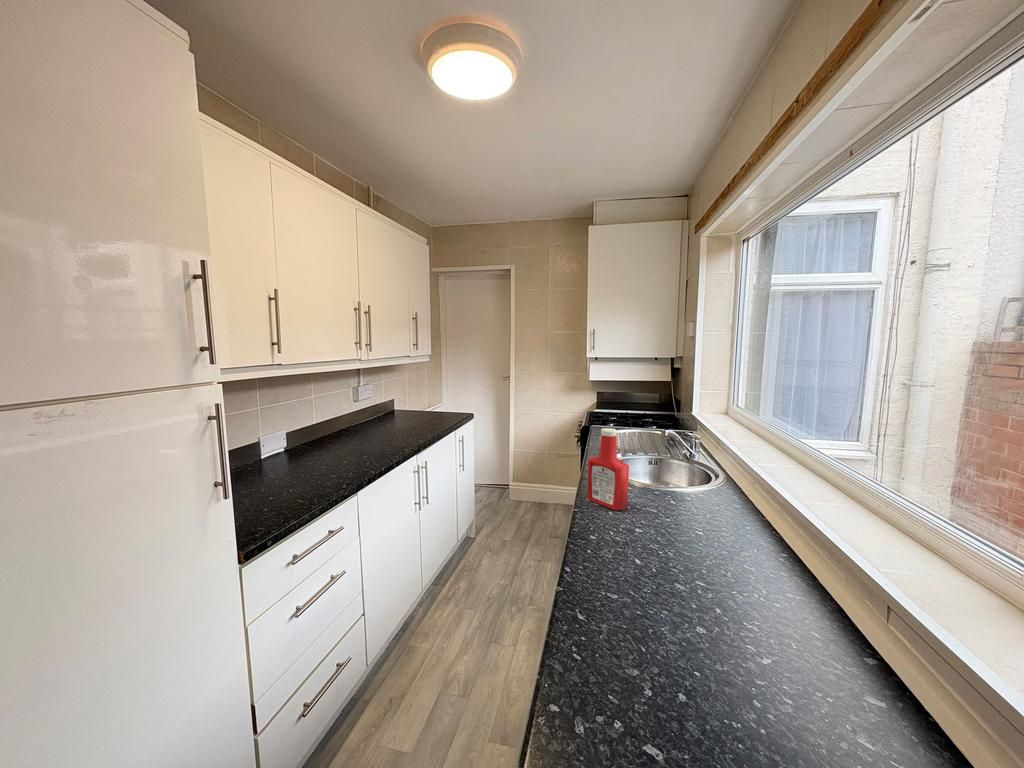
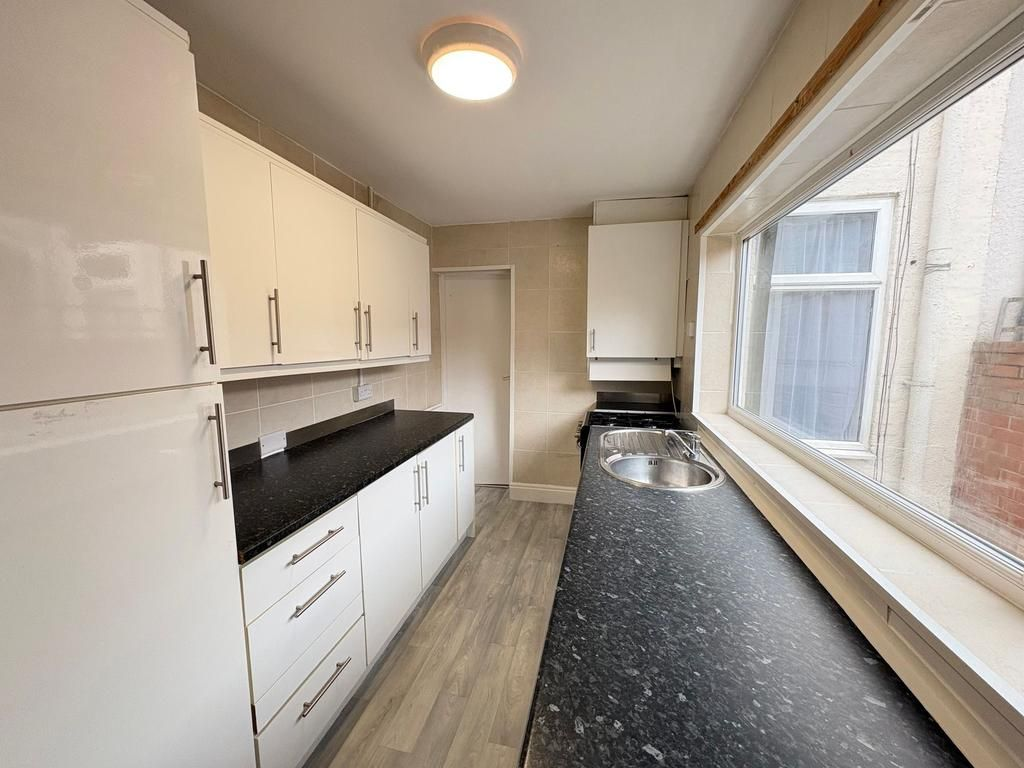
- soap bottle (607, 466)
